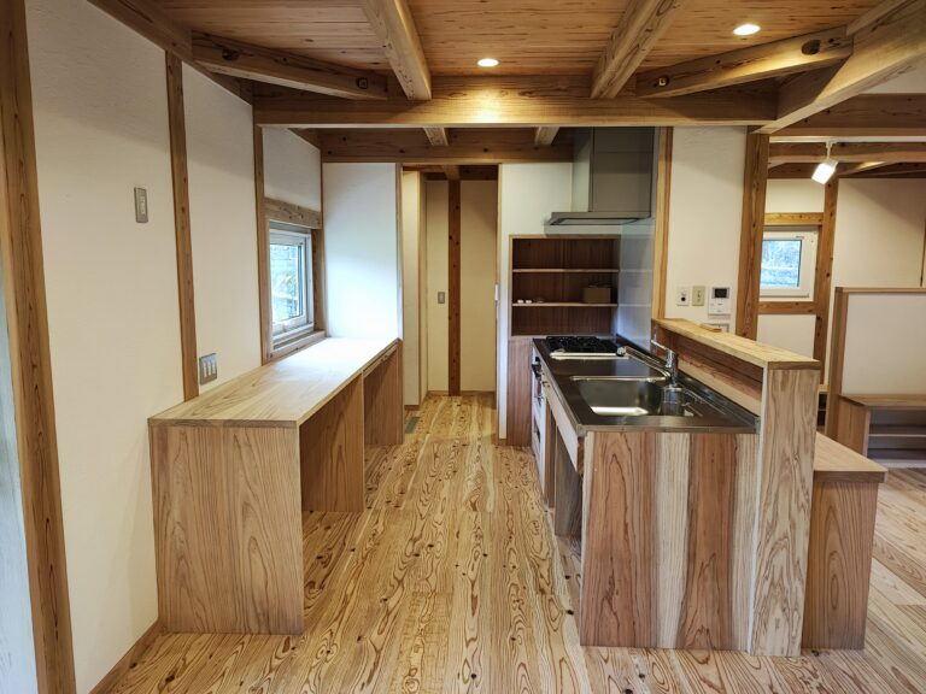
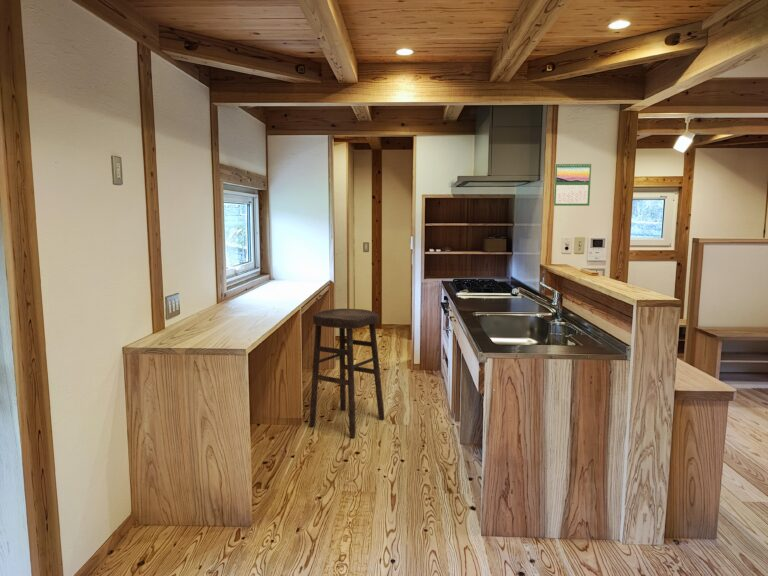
+ stool (347, 368)
+ calendar (572, 183)
